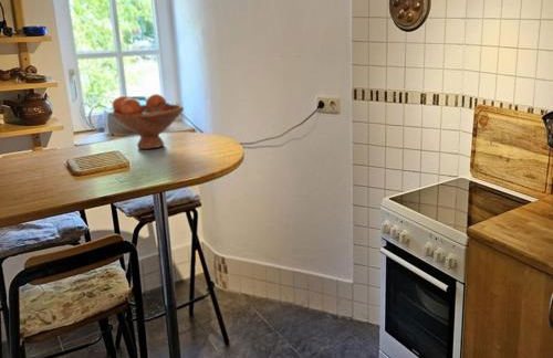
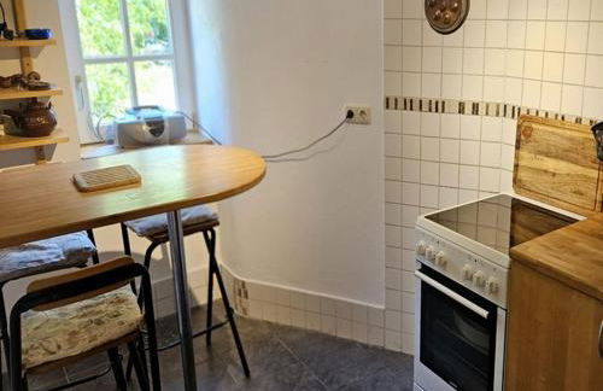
- fruit bowl (148, 120)
